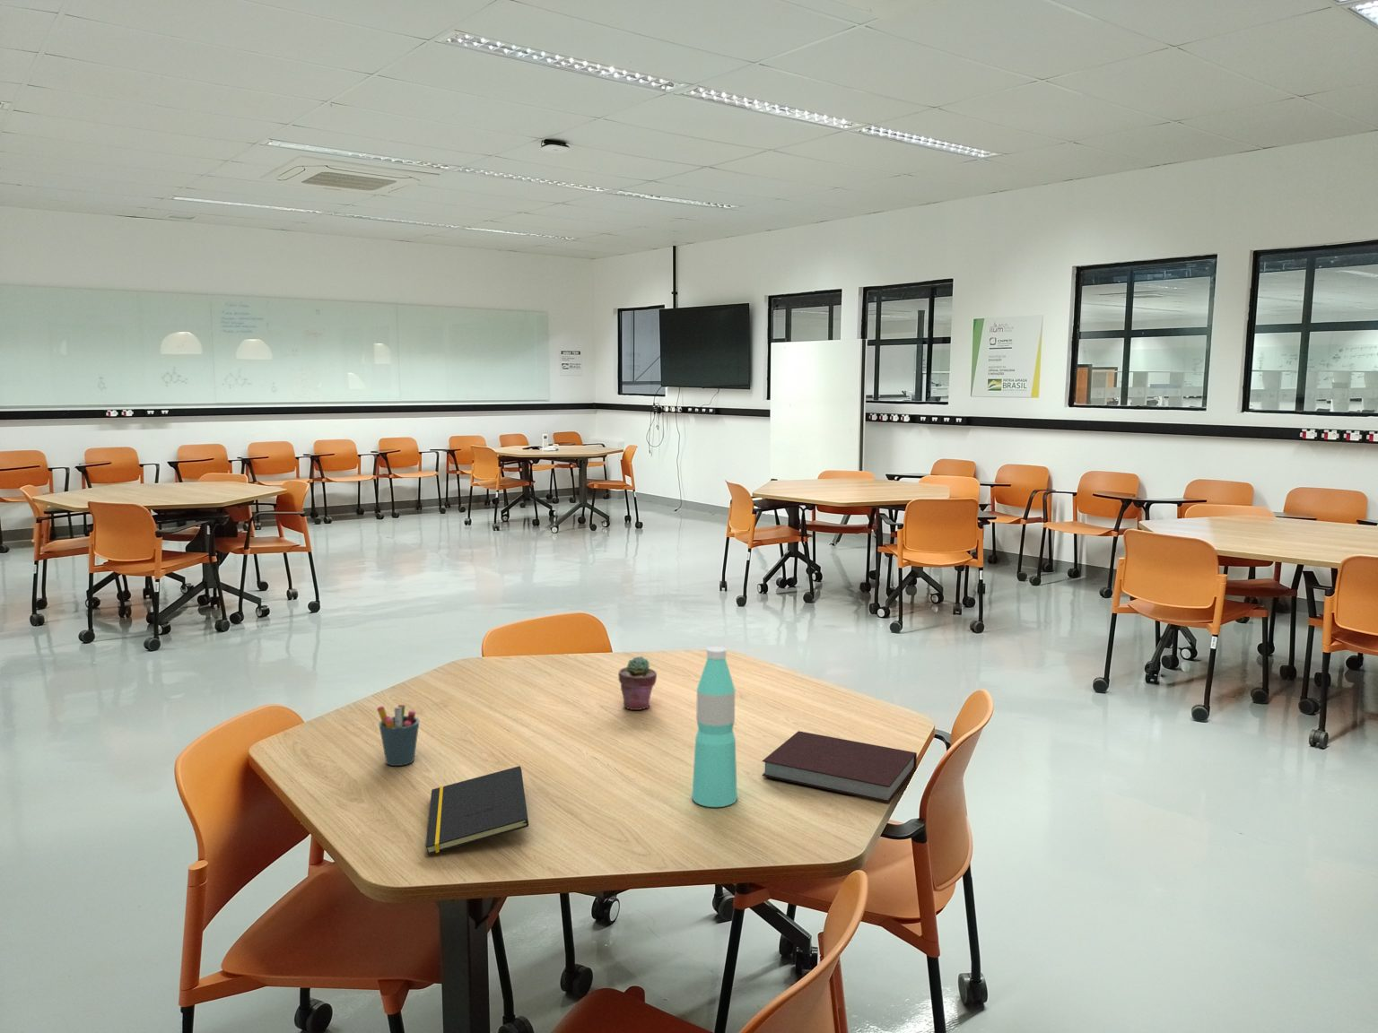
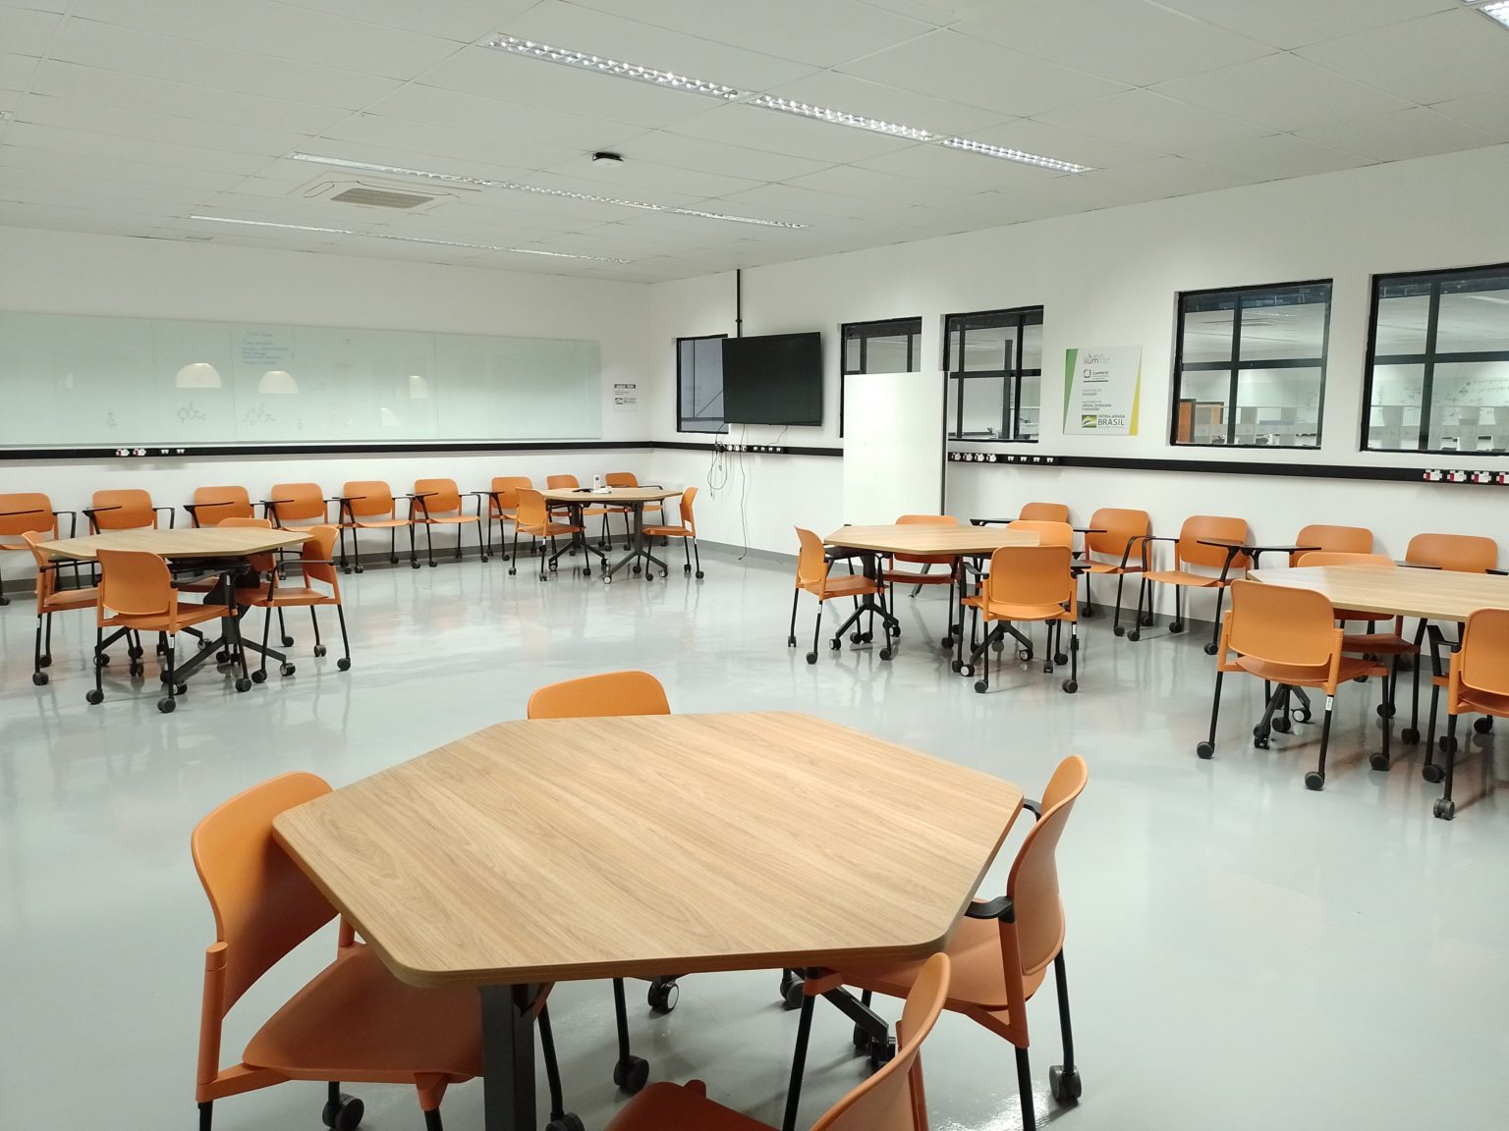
- notepad (477, 806)
- notebook (840, 764)
- potted succulent (637, 681)
- water bottle (715, 724)
- pen holder (398, 731)
